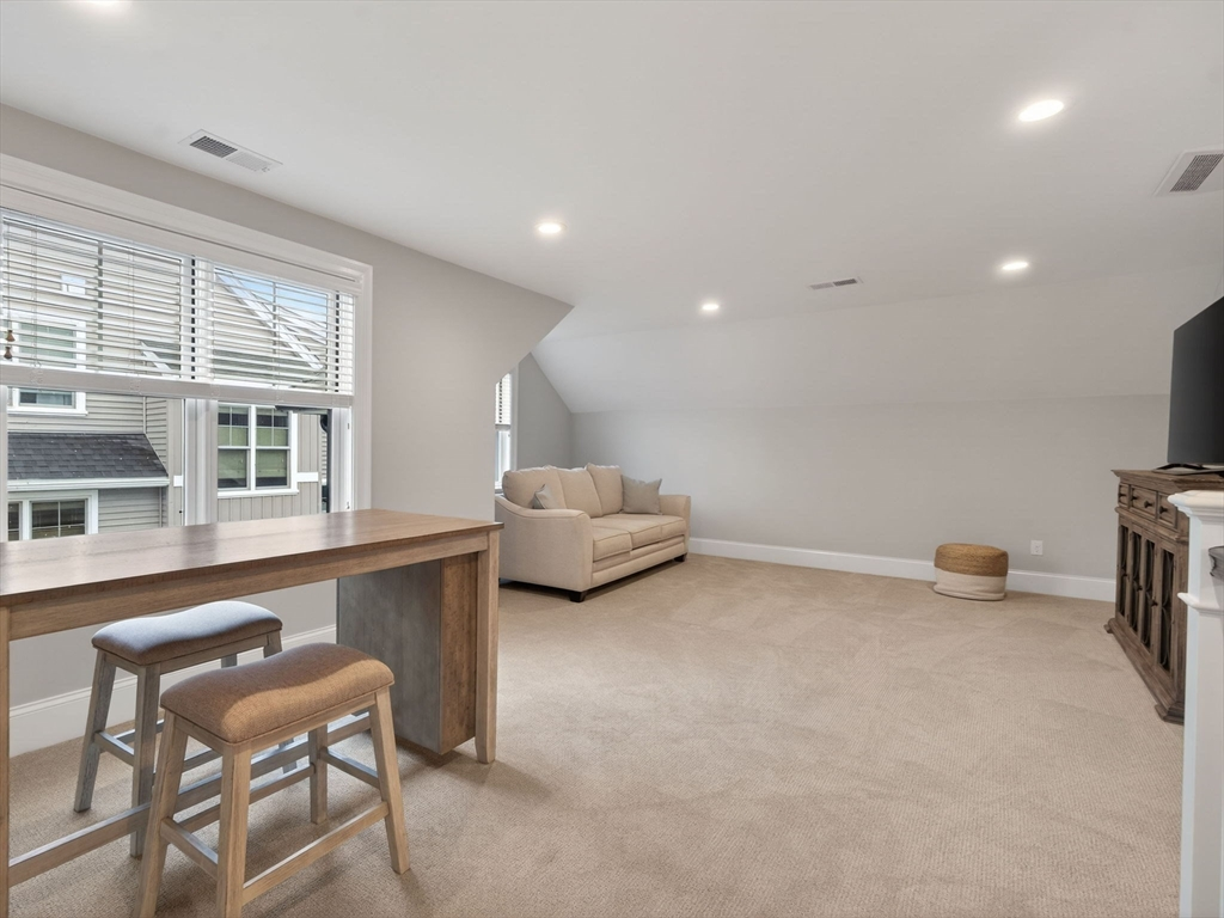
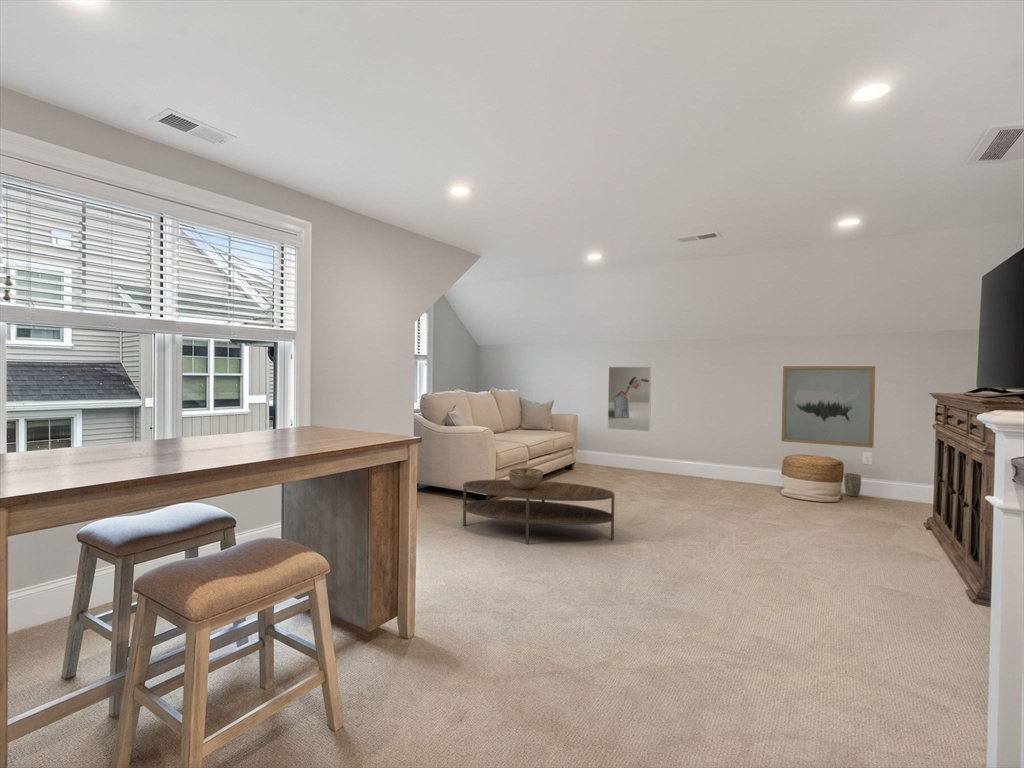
+ decorative bowl (525, 479)
+ coffee table (535, 510)
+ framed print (628, 398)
+ wall art (826, 405)
+ plant pot (852, 484)
